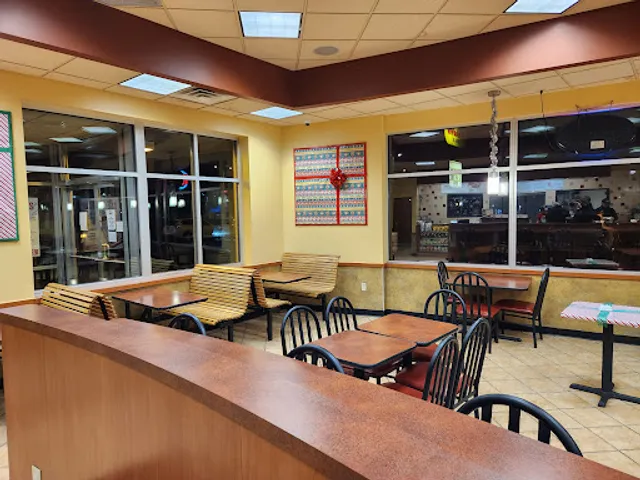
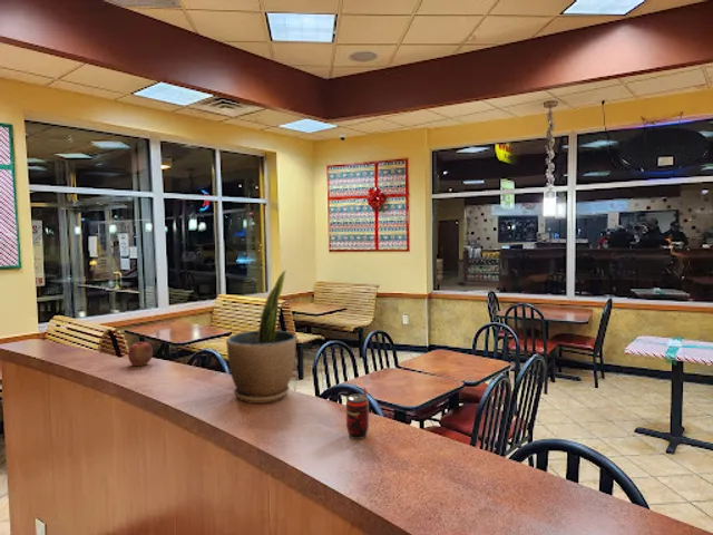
+ beverage can (358, 412)
+ potted plant (261, 334)
+ apple (140, 352)
